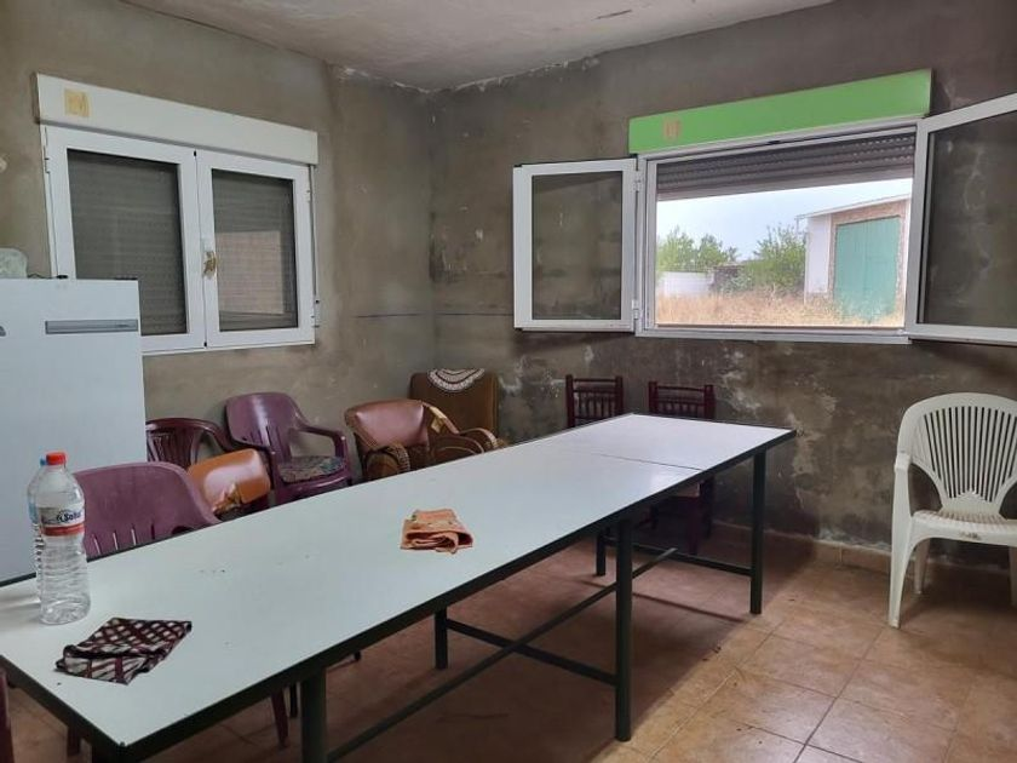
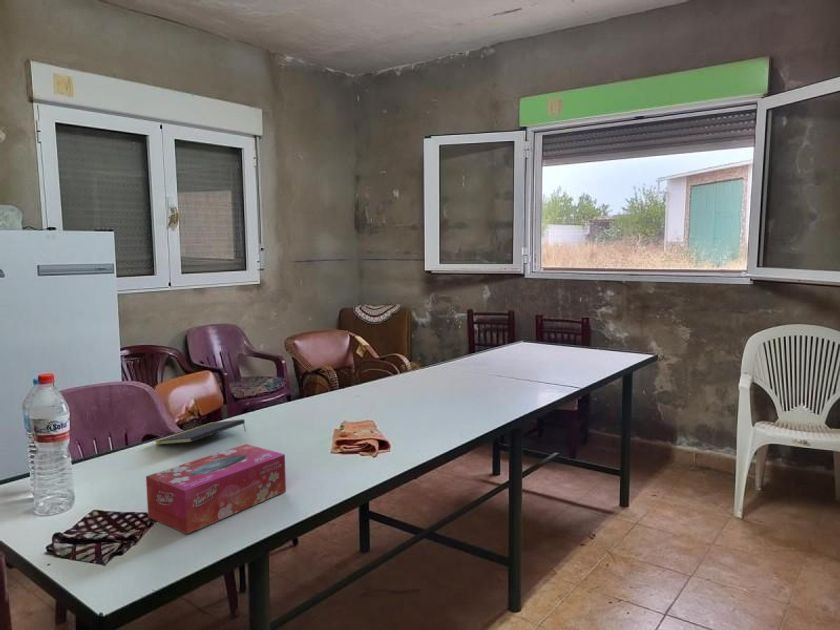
+ notepad (201, 431)
+ tissue box (219, 484)
